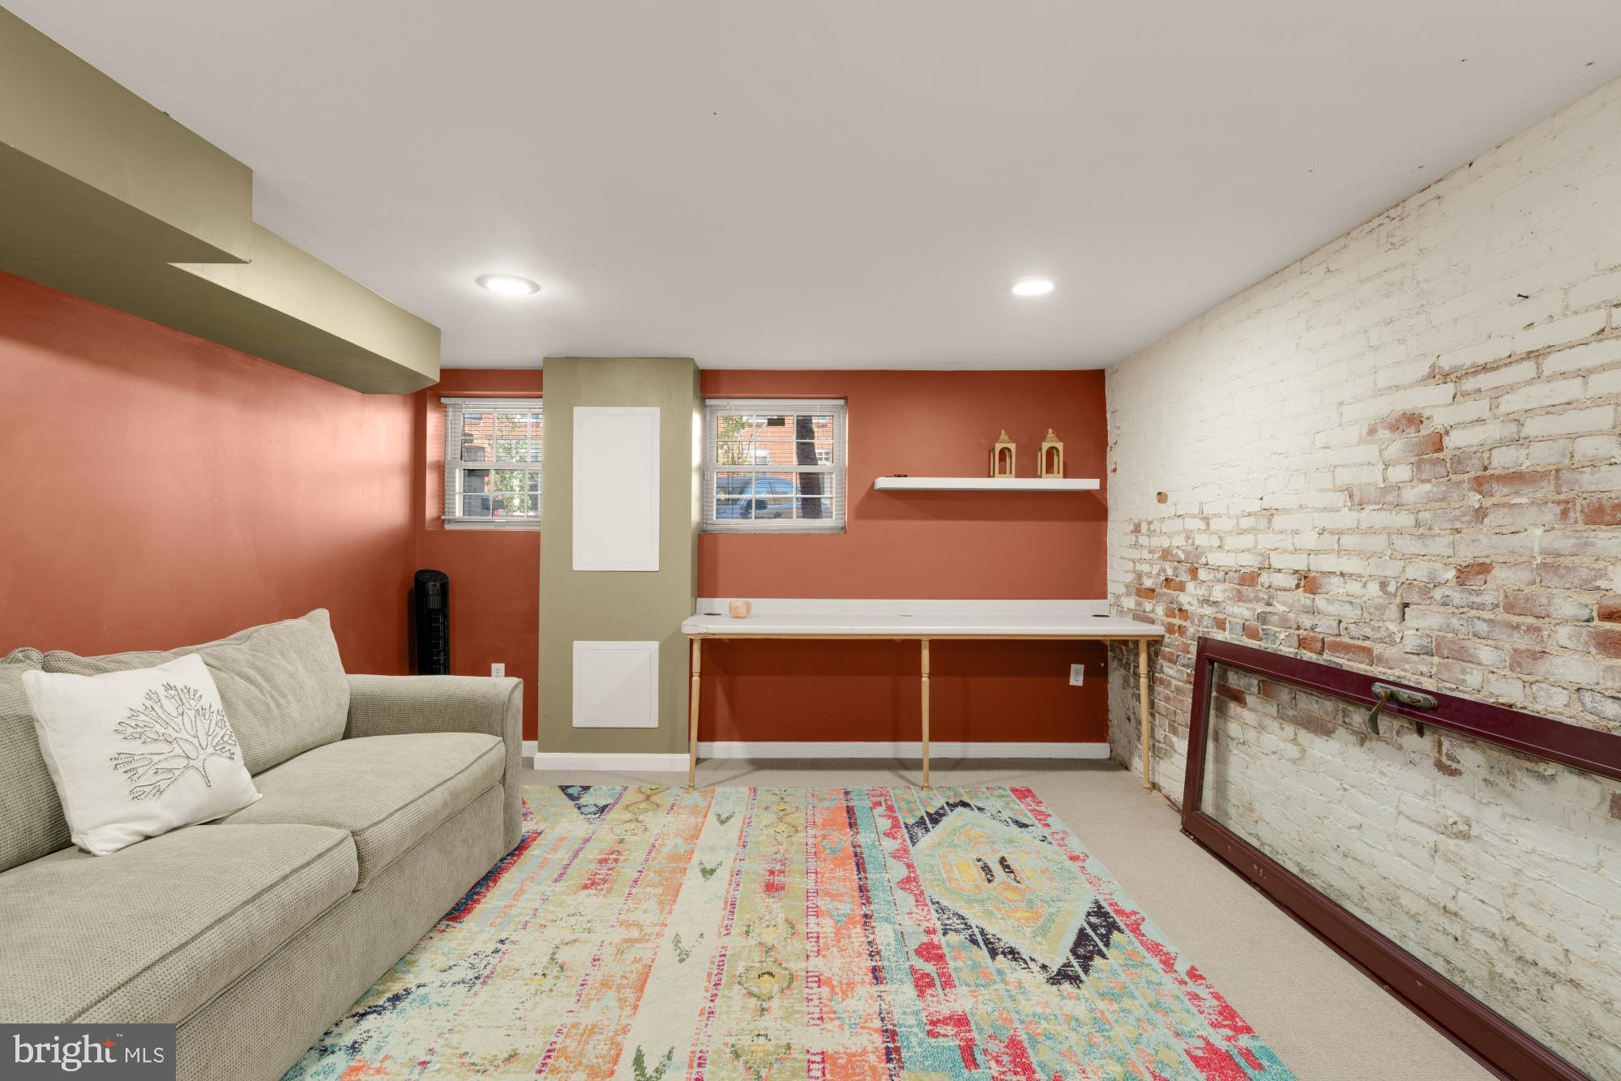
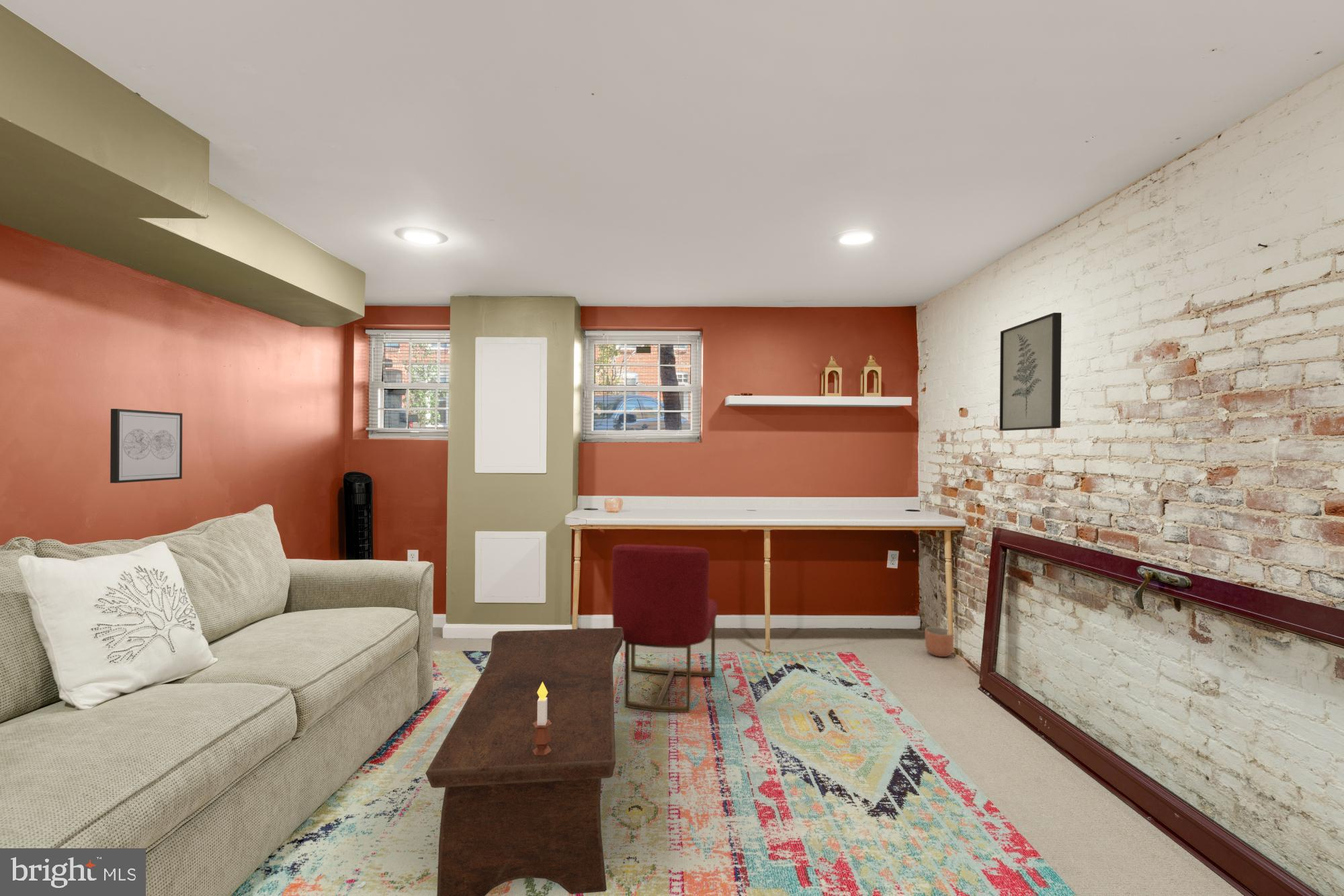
+ planter (939, 642)
+ chair (665, 614)
+ coffee table (550, 734)
+ candle (542, 715)
+ wall art (1028, 375)
+ wall art (149, 446)
